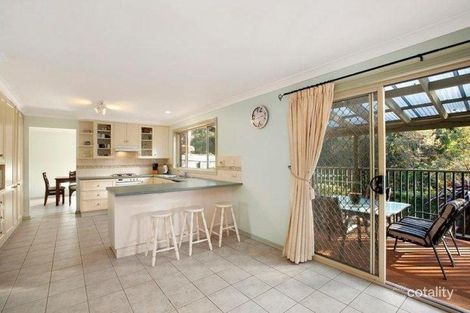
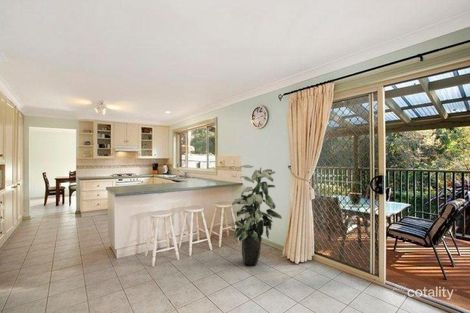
+ indoor plant (253, 213)
